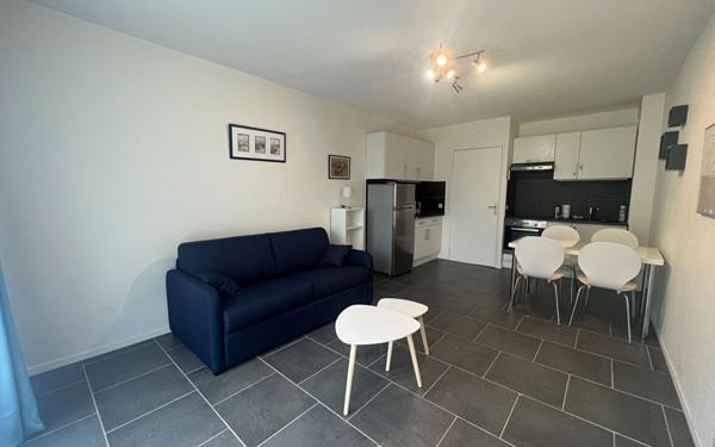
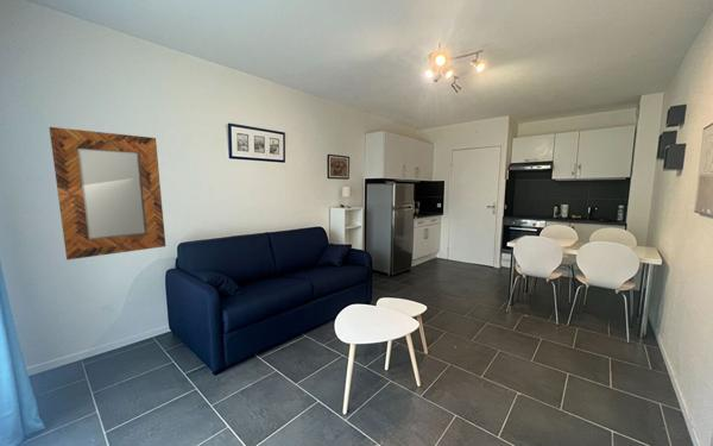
+ home mirror (114, 194)
